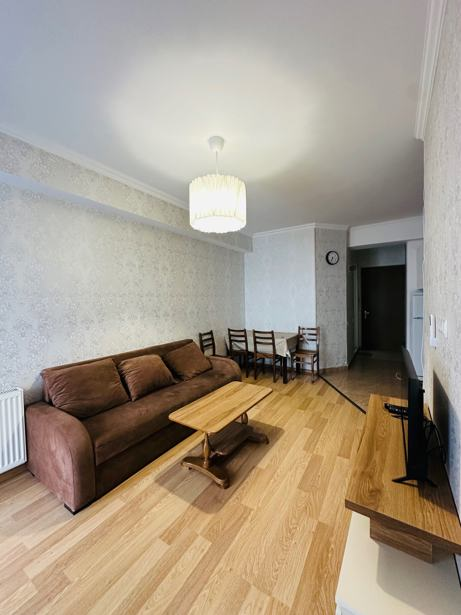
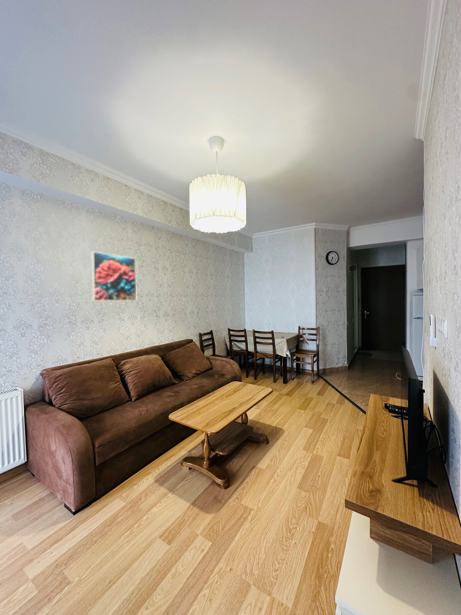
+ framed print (115, 278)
